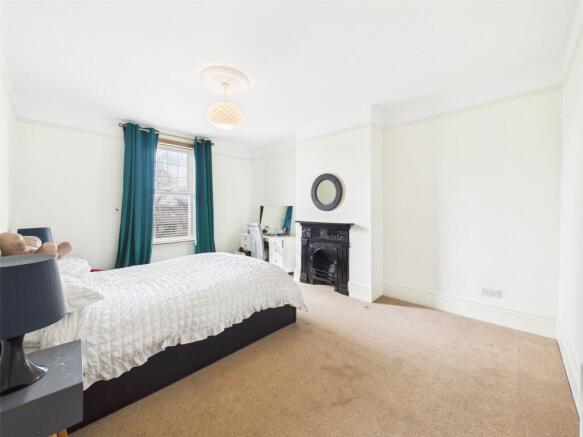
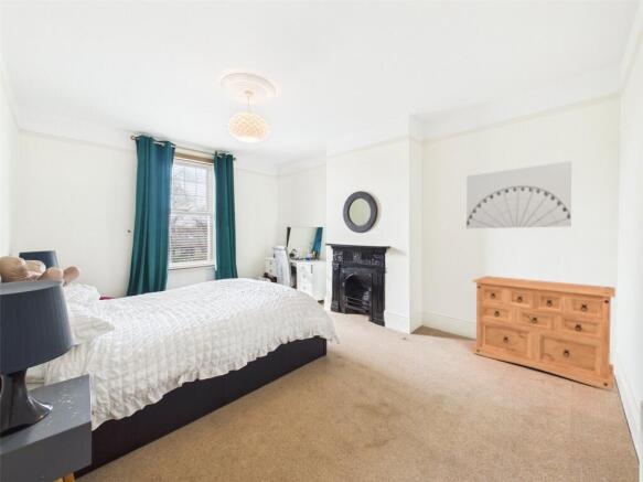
+ wall art (513, 199)
+ dresser (537, 322)
